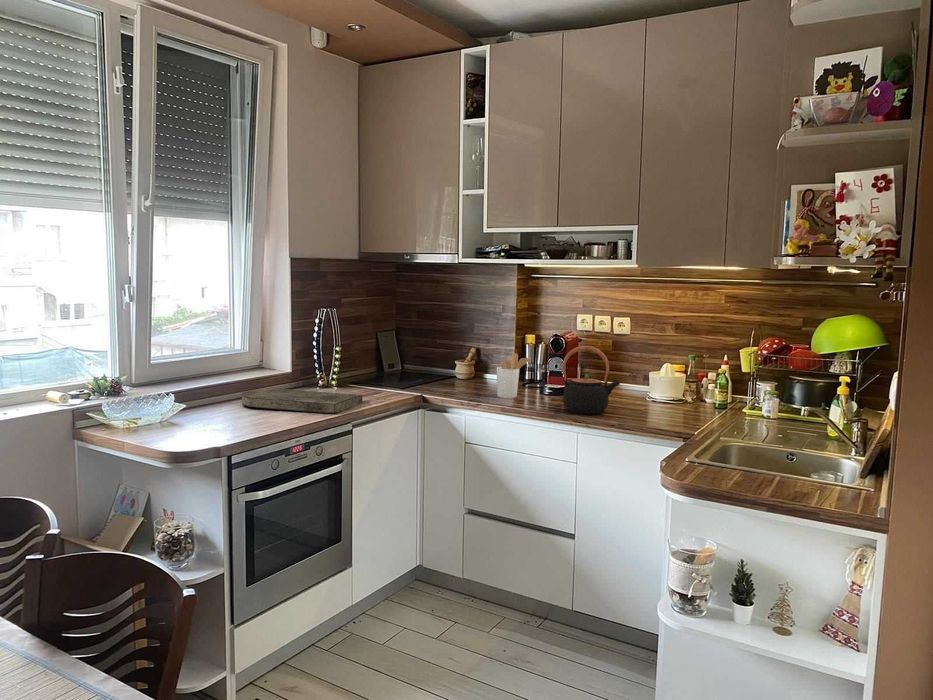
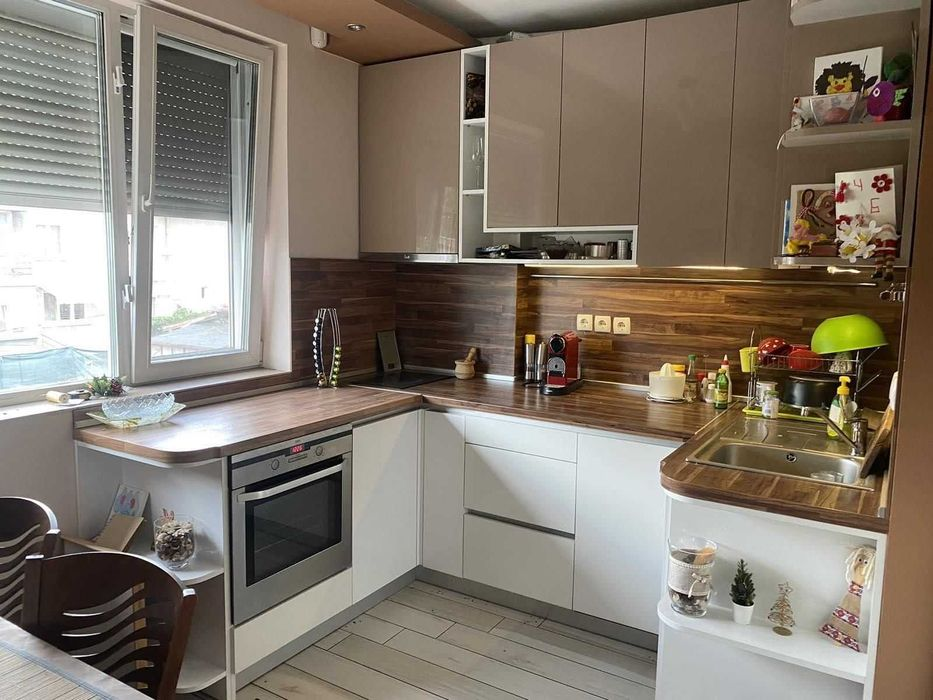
- teapot (590, 379)
- cutting board (296, 399)
- utensil holder (513, 375)
